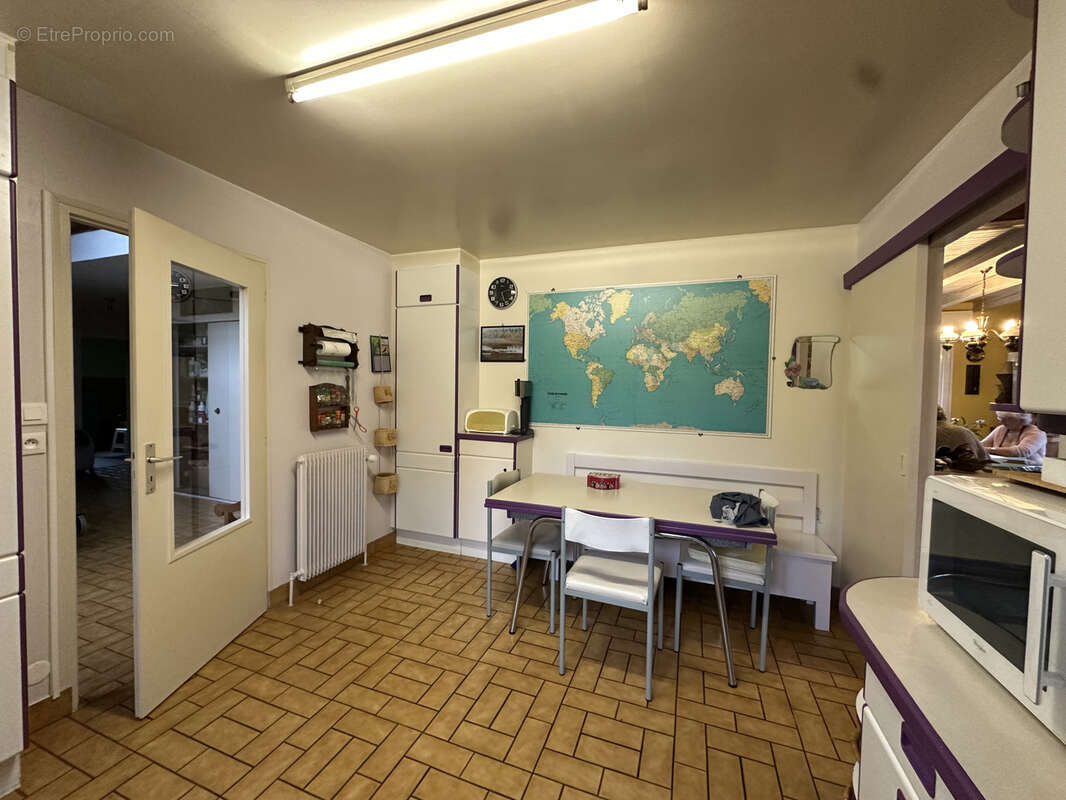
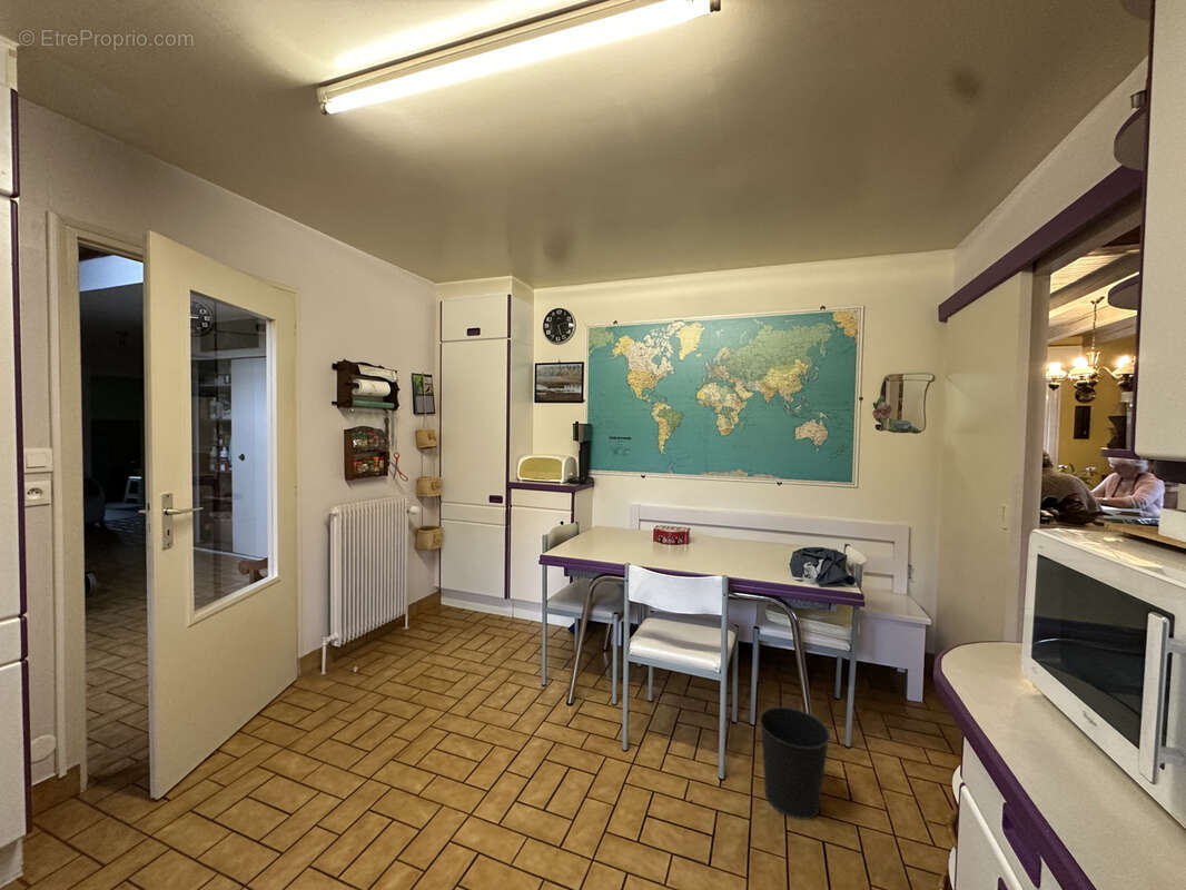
+ wastebasket (792, 762)
